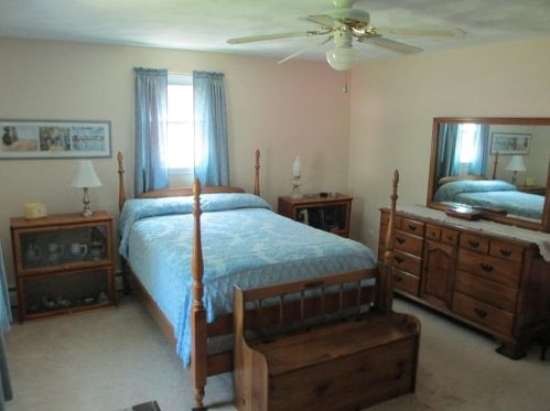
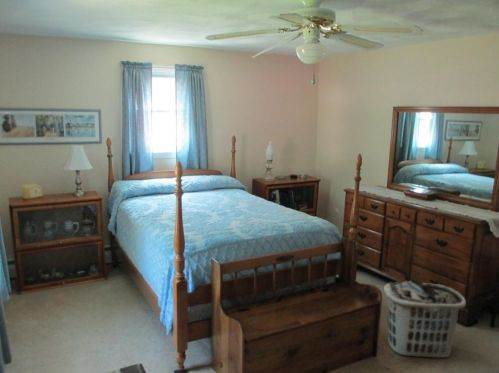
+ clothes hamper (421, 315)
